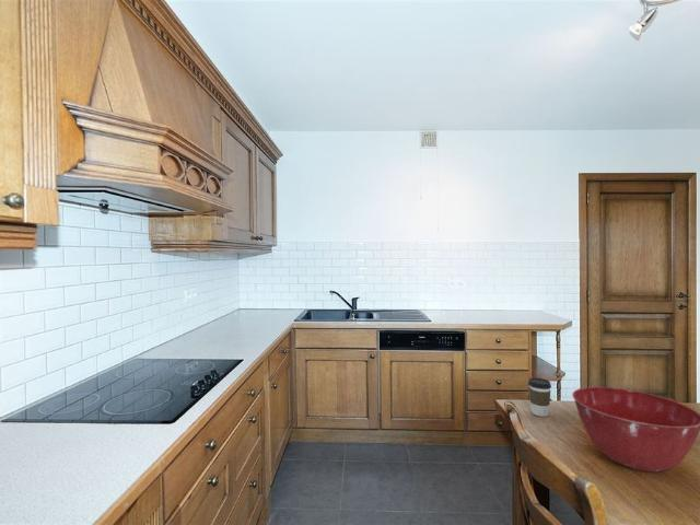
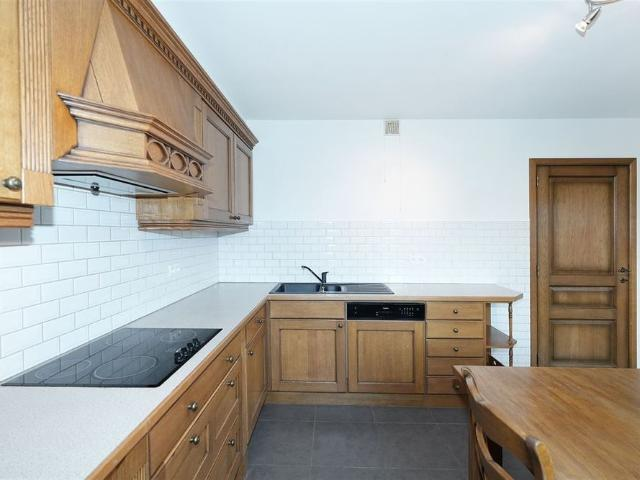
- mixing bowl (632, 430)
- coffee cup (539, 396)
